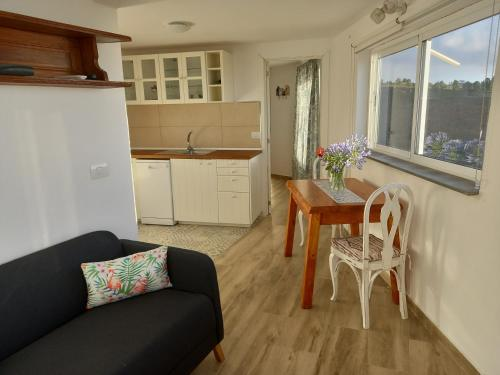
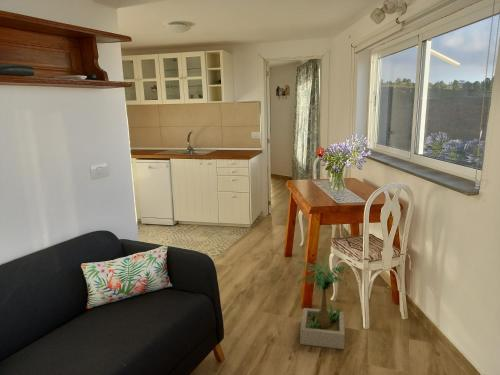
+ potted plant (325, 296)
